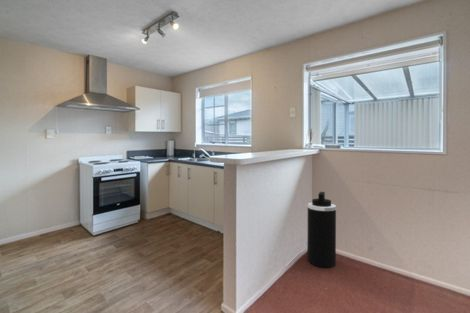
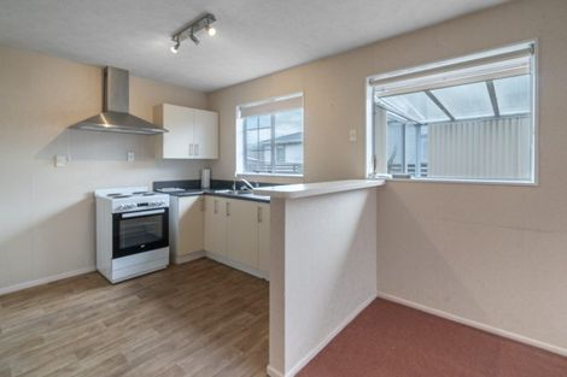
- trash can (321, 227)
